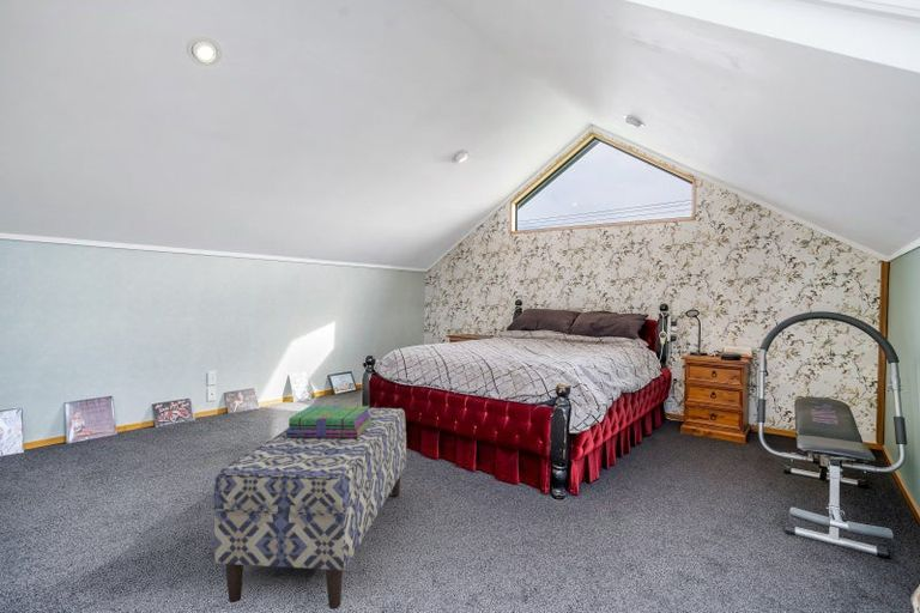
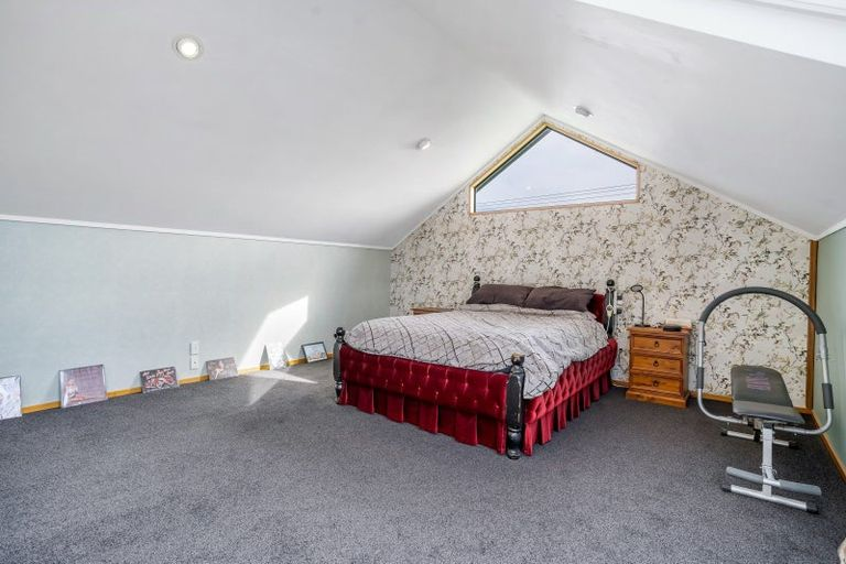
- stack of books (331, 420)
- bench (331, 484)
